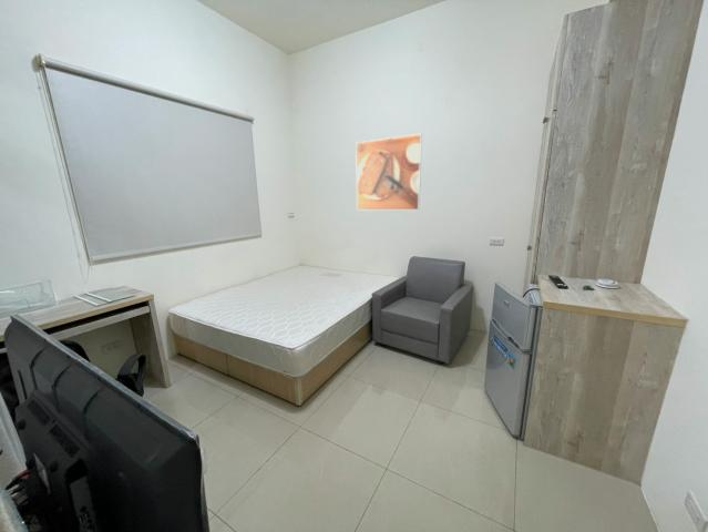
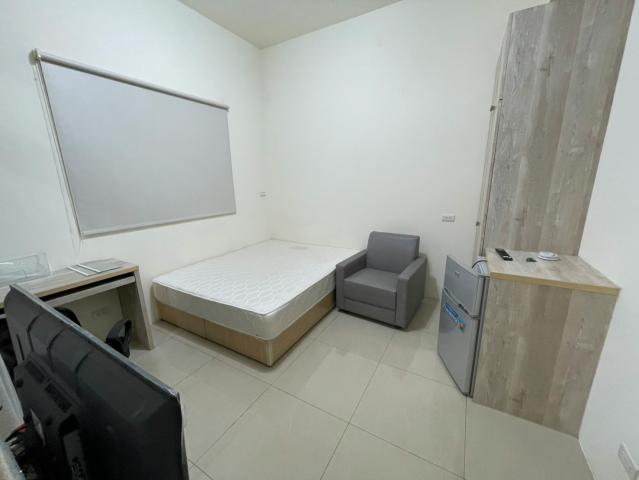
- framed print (387, 175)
